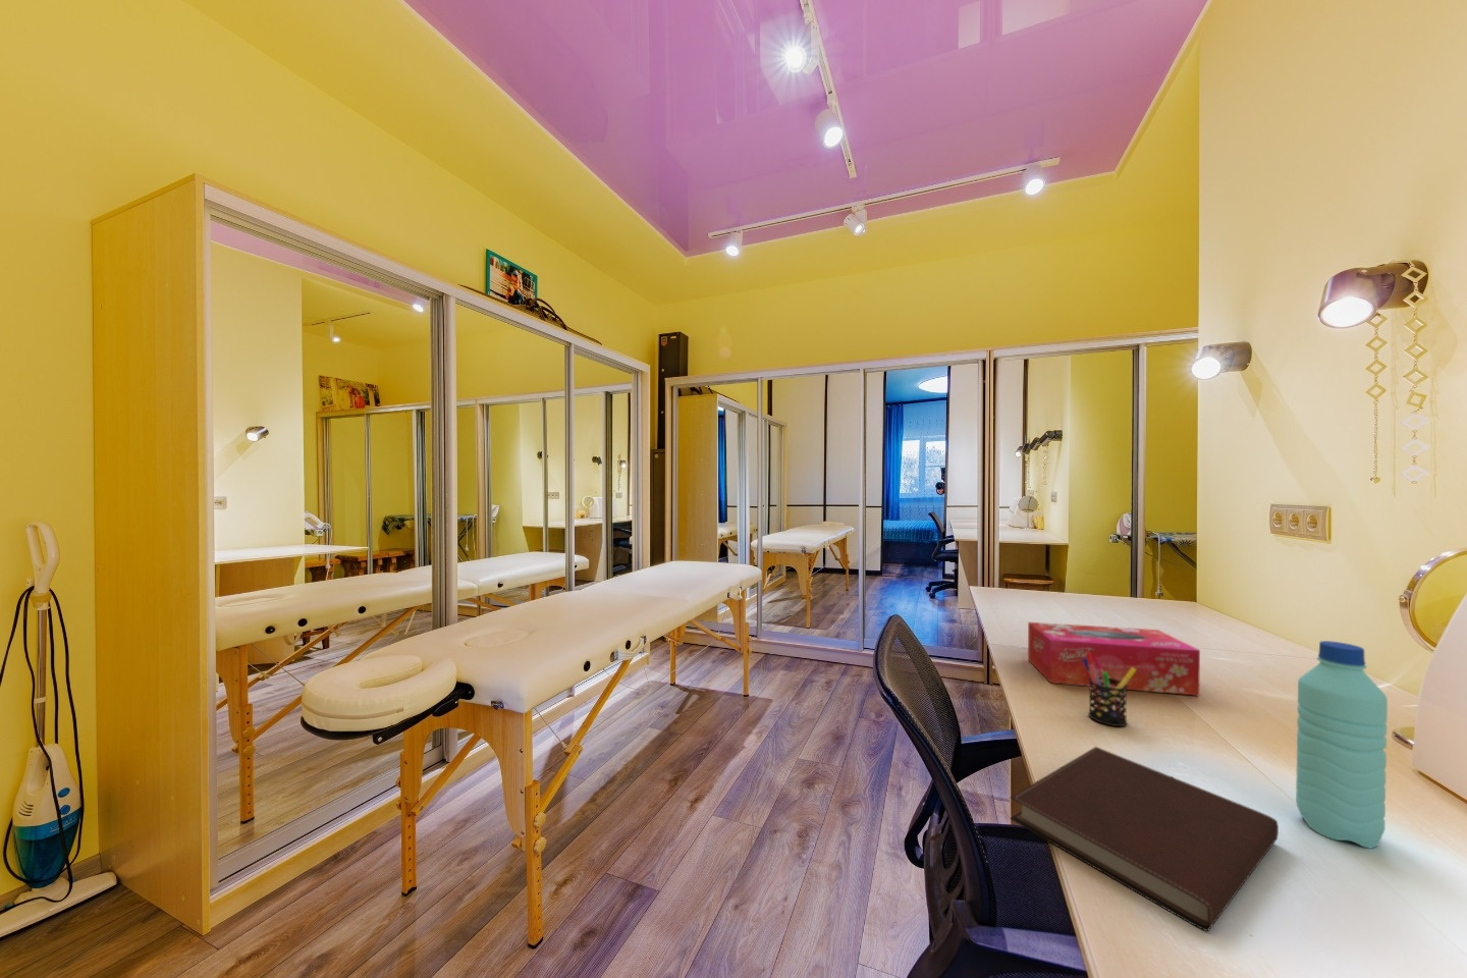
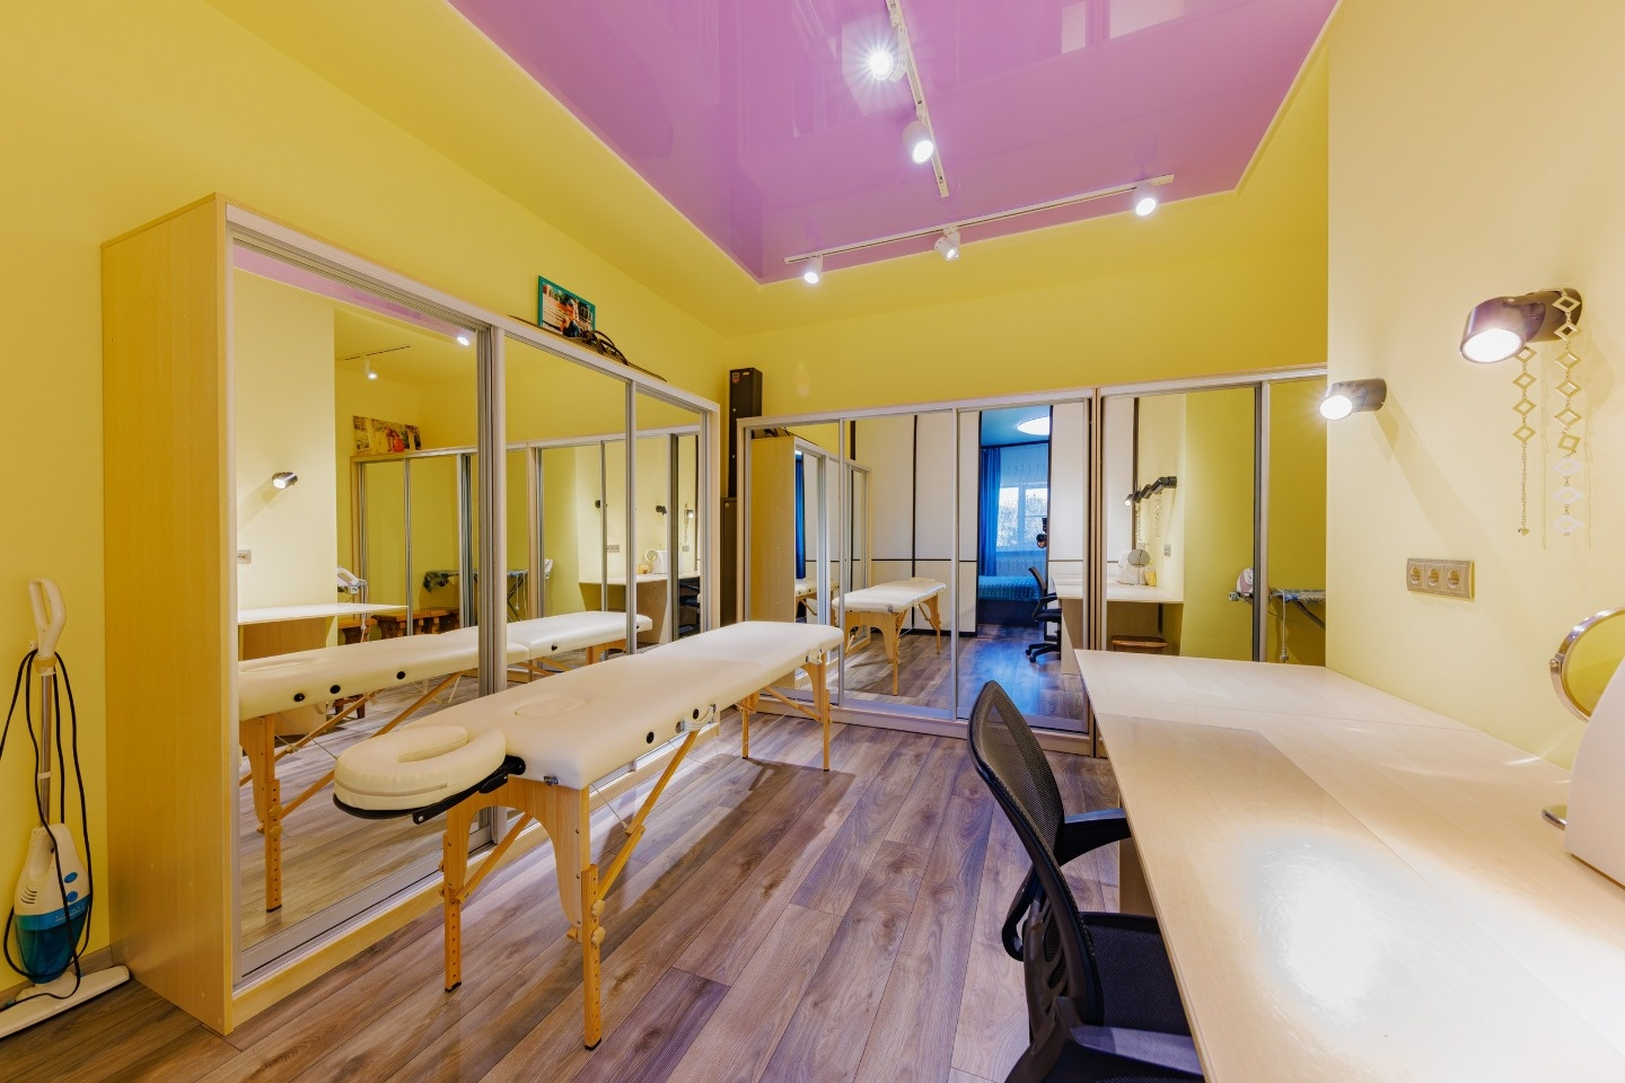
- water bottle (1339, 739)
- tissue box (1106, 655)
- notebook (1138, 818)
- pen holder (1105, 688)
